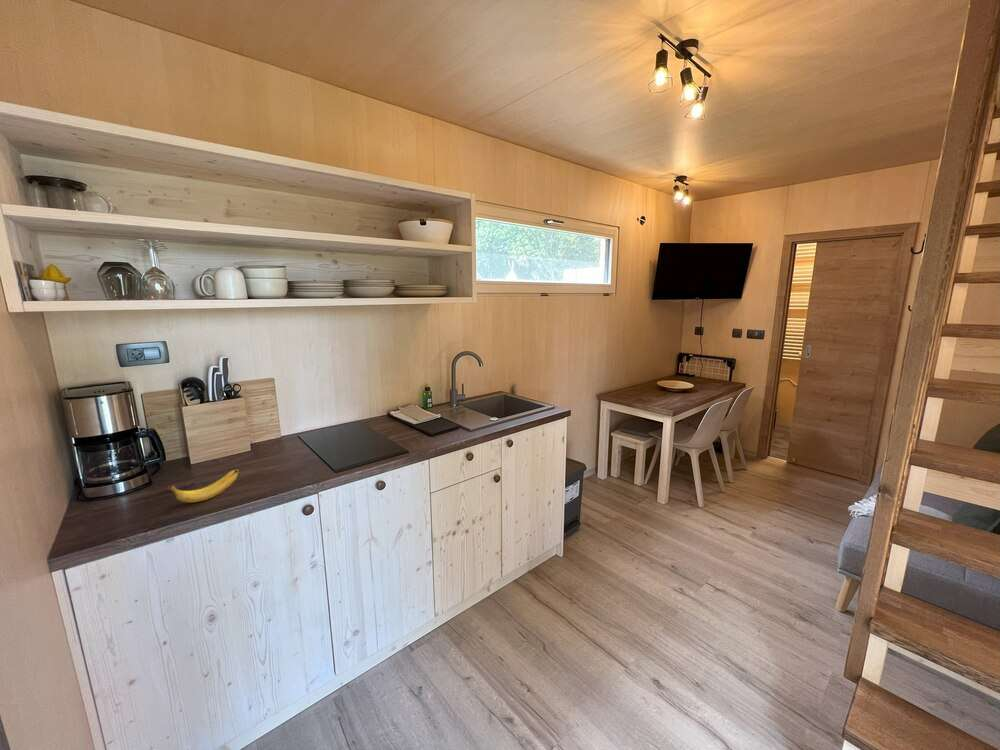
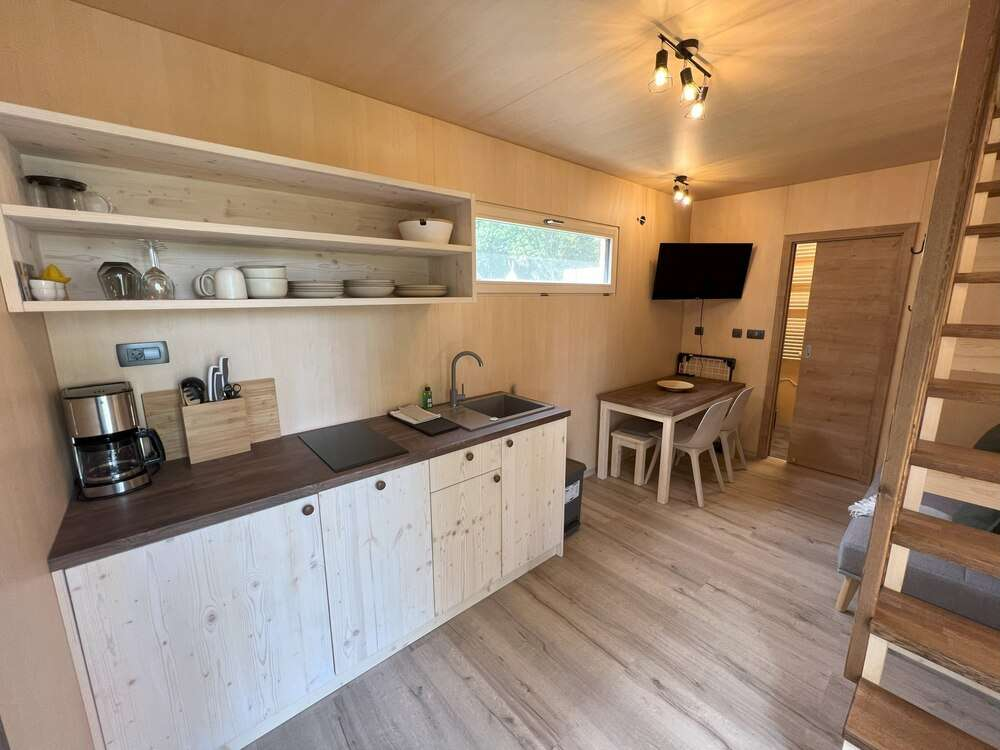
- banana (206, 487)
